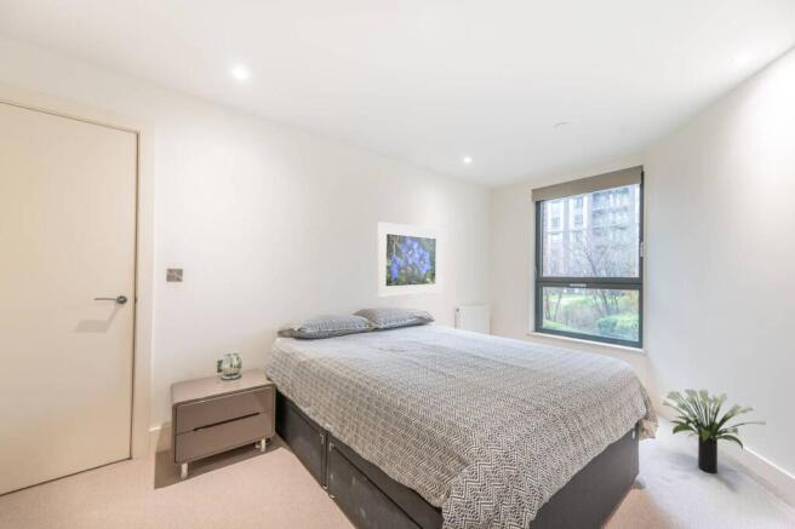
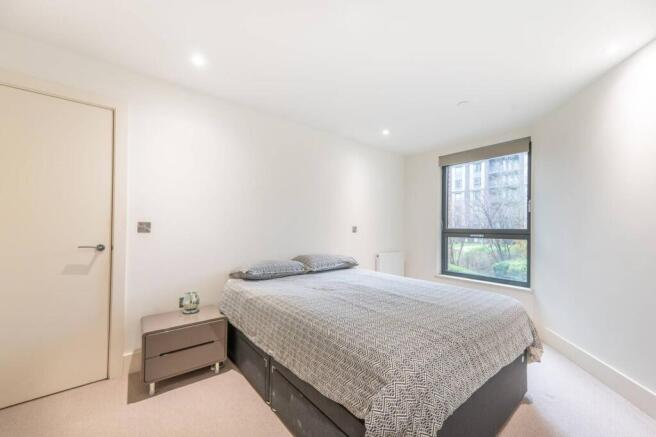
- potted plant (709, 430)
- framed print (412, 260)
